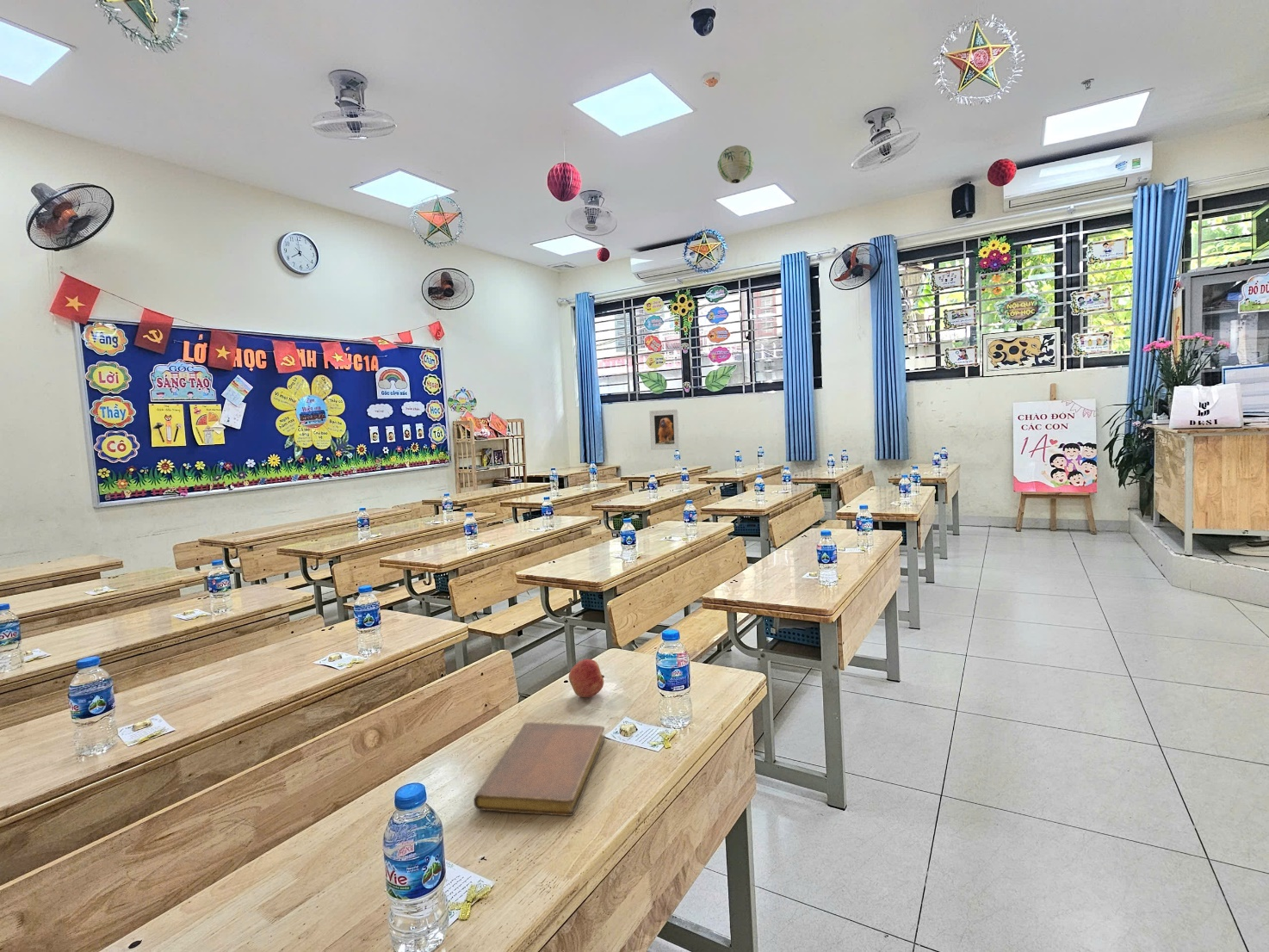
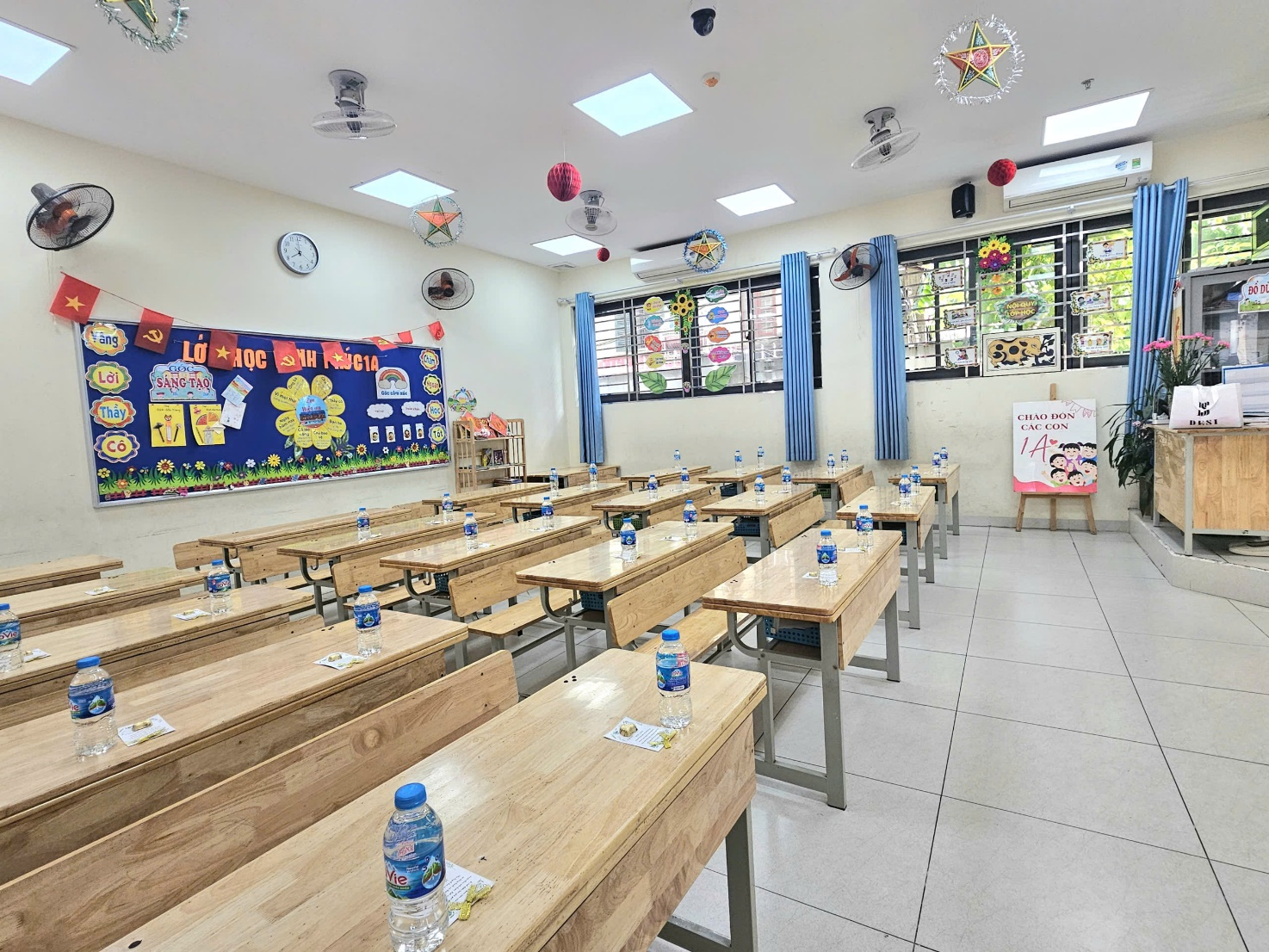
- notebook (545, 763)
- paper lantern (735, 164)
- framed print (664, 430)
- apple (586, 677)
